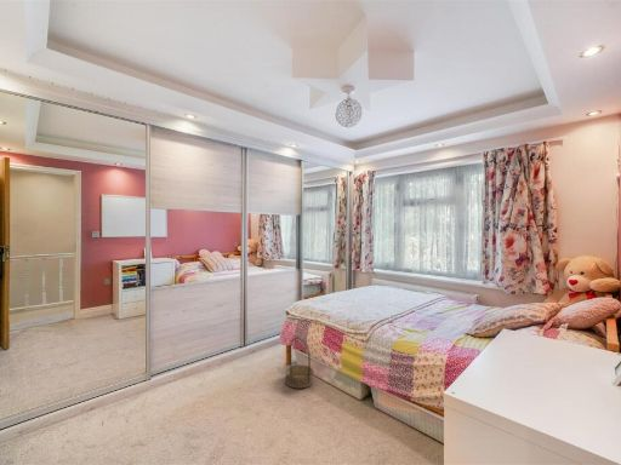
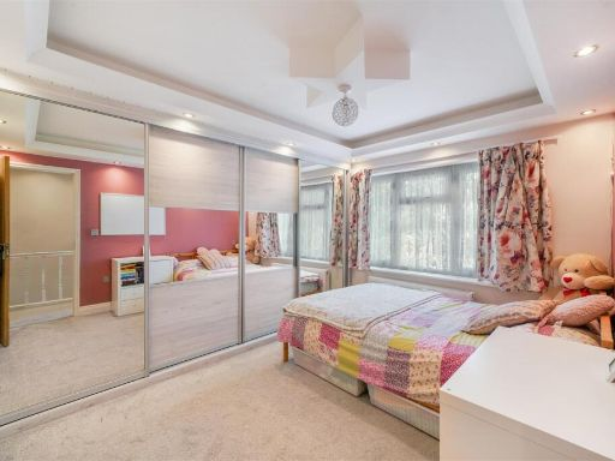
- basket (298, 366)
